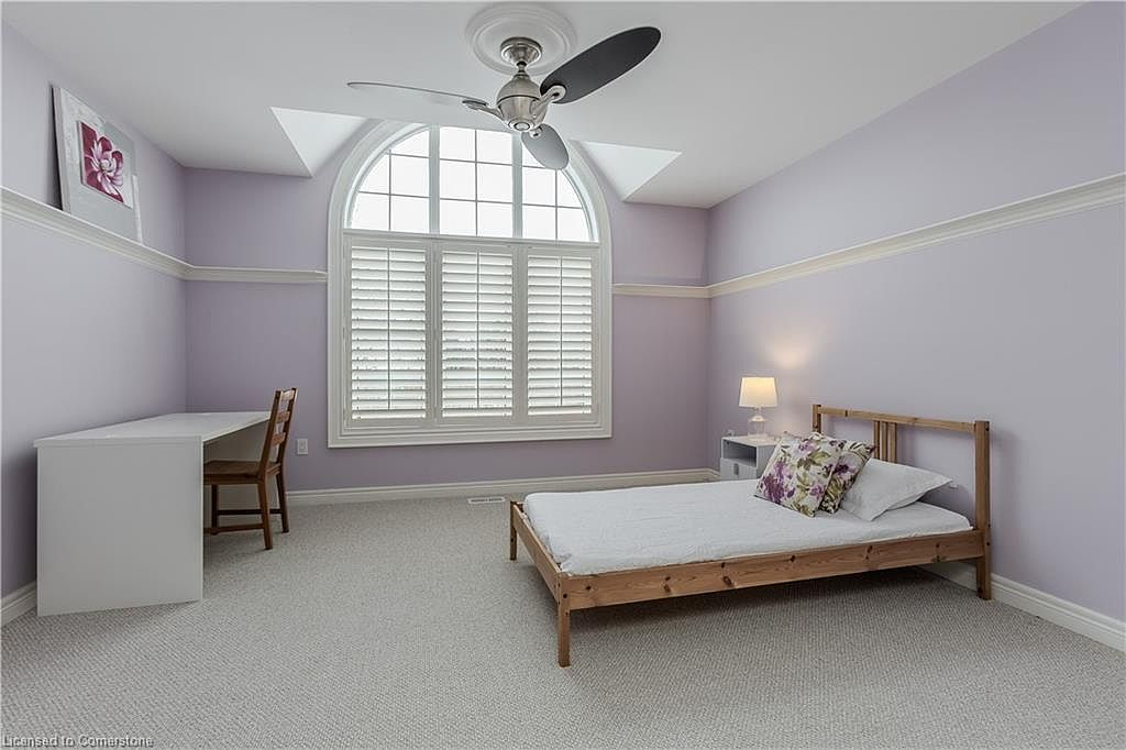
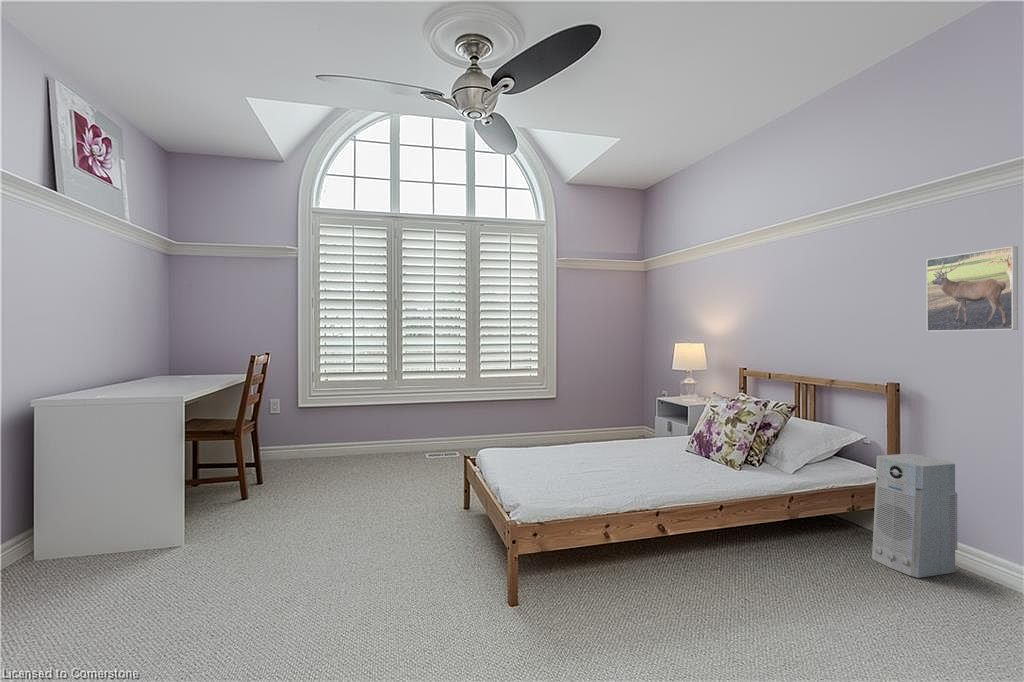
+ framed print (968, 291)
+ air purifier (914, 512)
